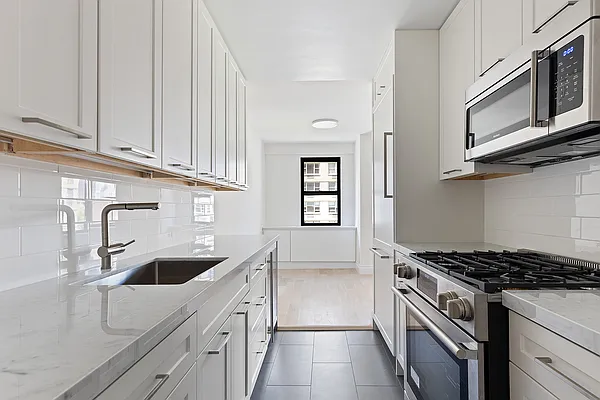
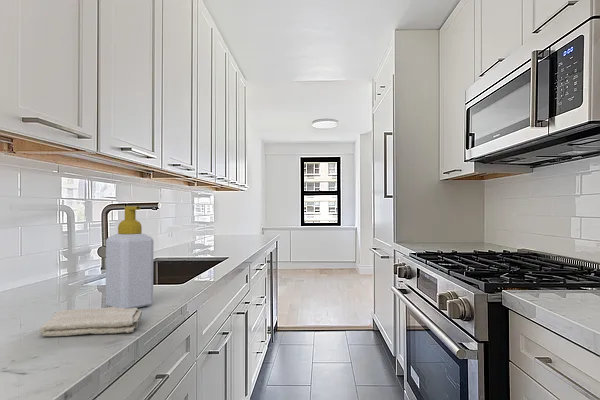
+ soap bottle (129, 255)
+ washcloth (94, 320)
